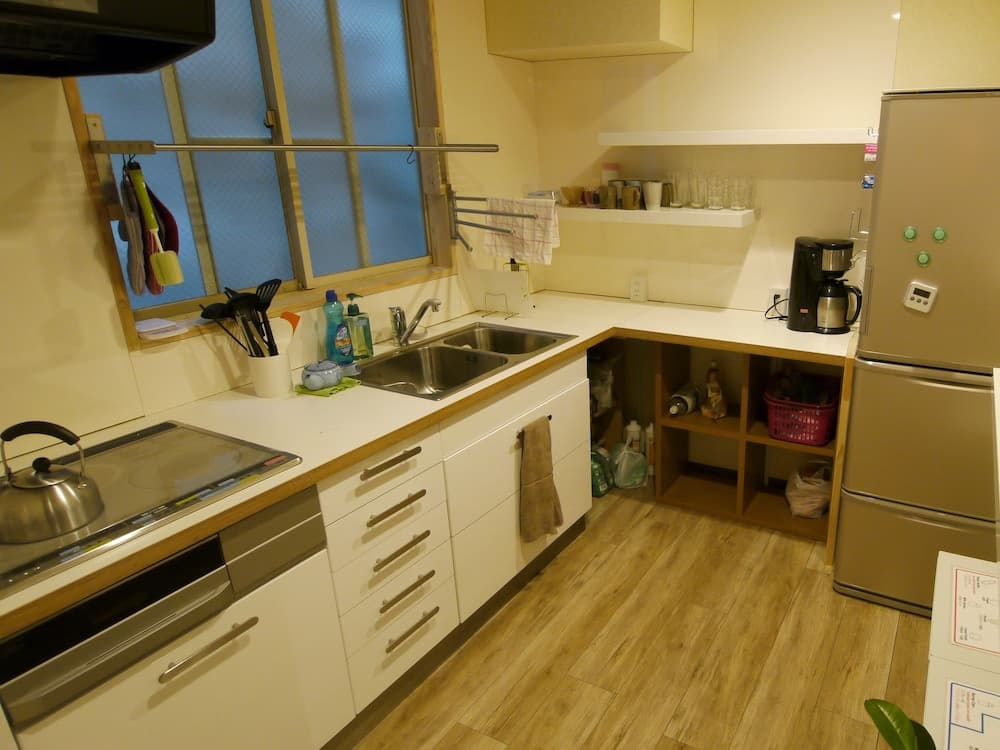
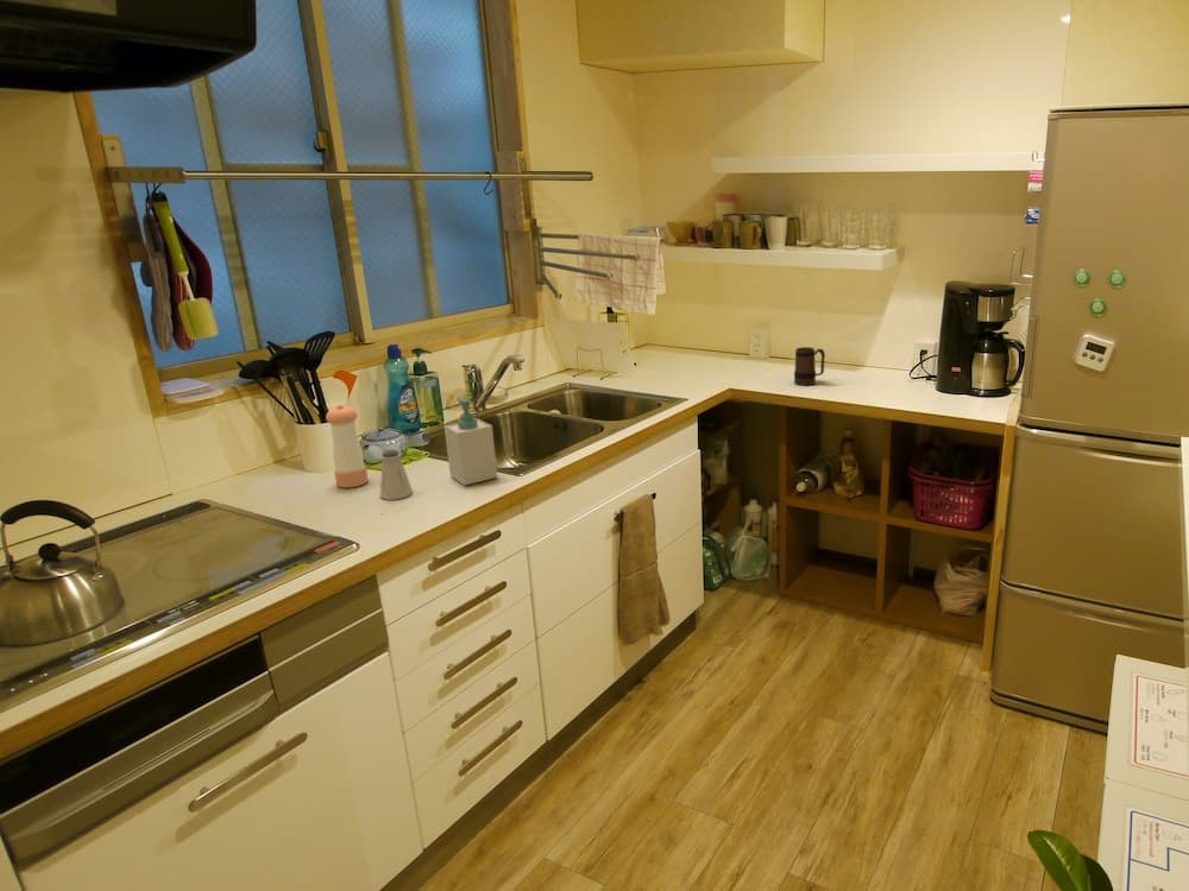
+ mug (809, 366)
+ pepper shaker (346, 443)
+ saltshaker (392, 473)
+ soap bottle (468, 438)
